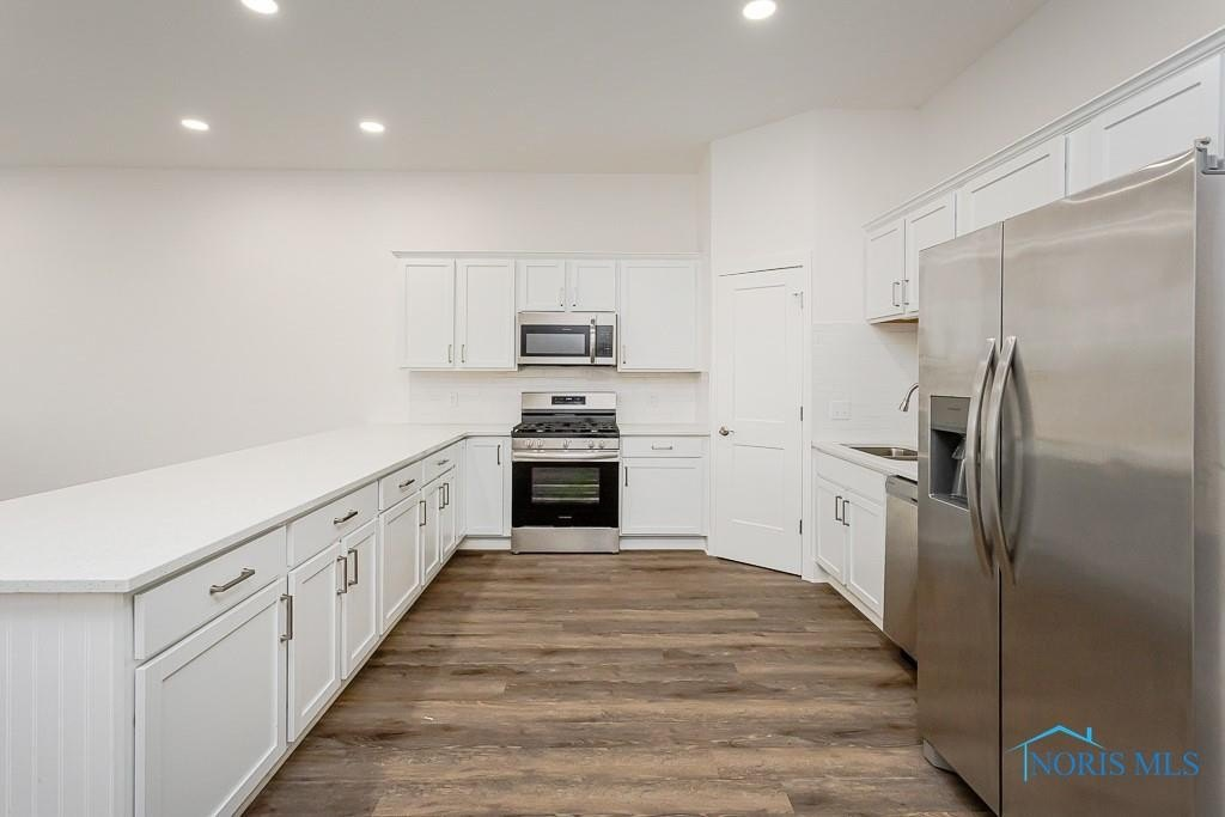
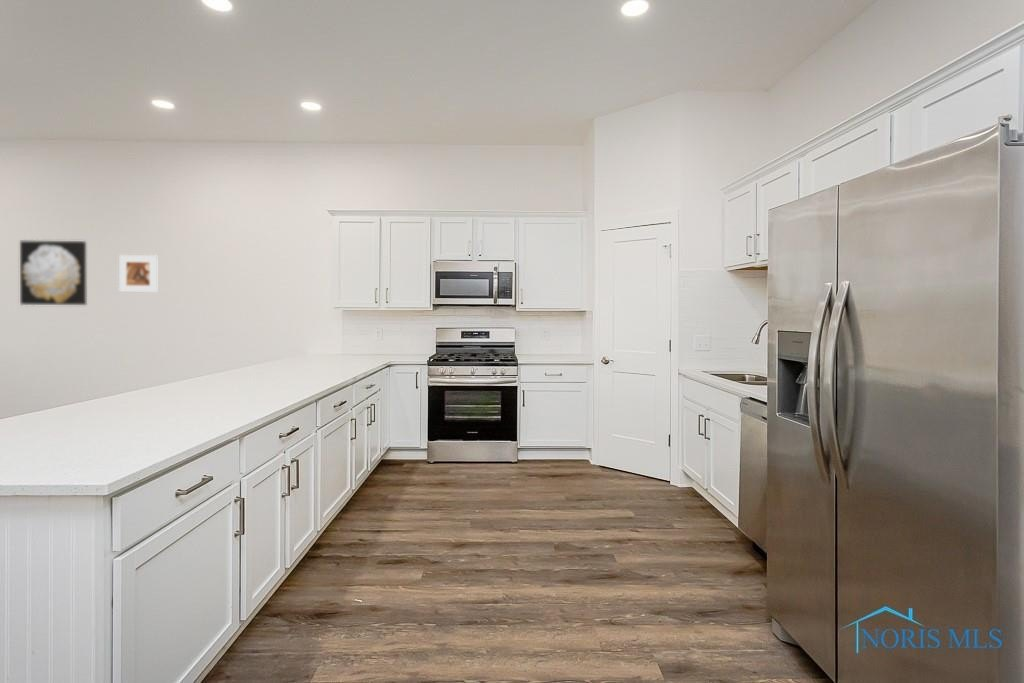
+ wall art (53, 273)
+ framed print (138, 273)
